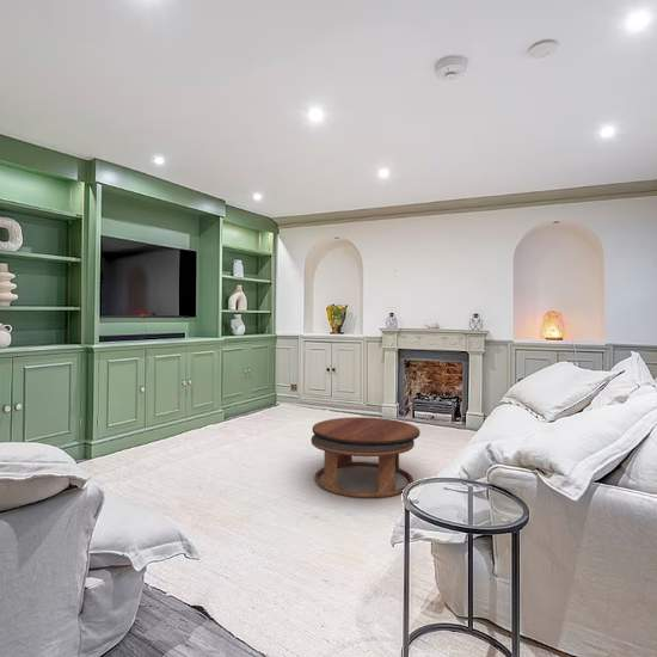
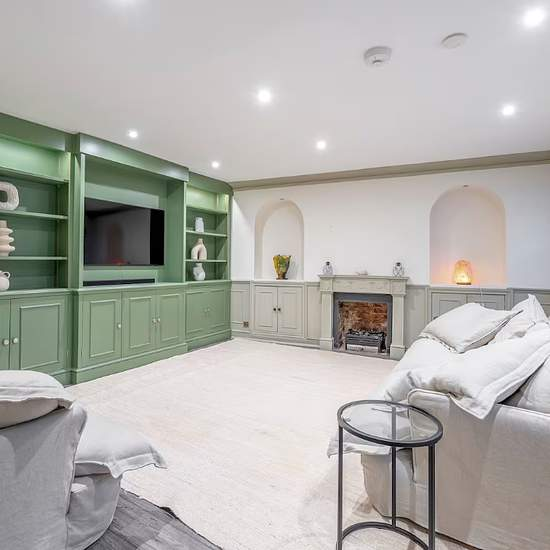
- coffee table (363, 454)
